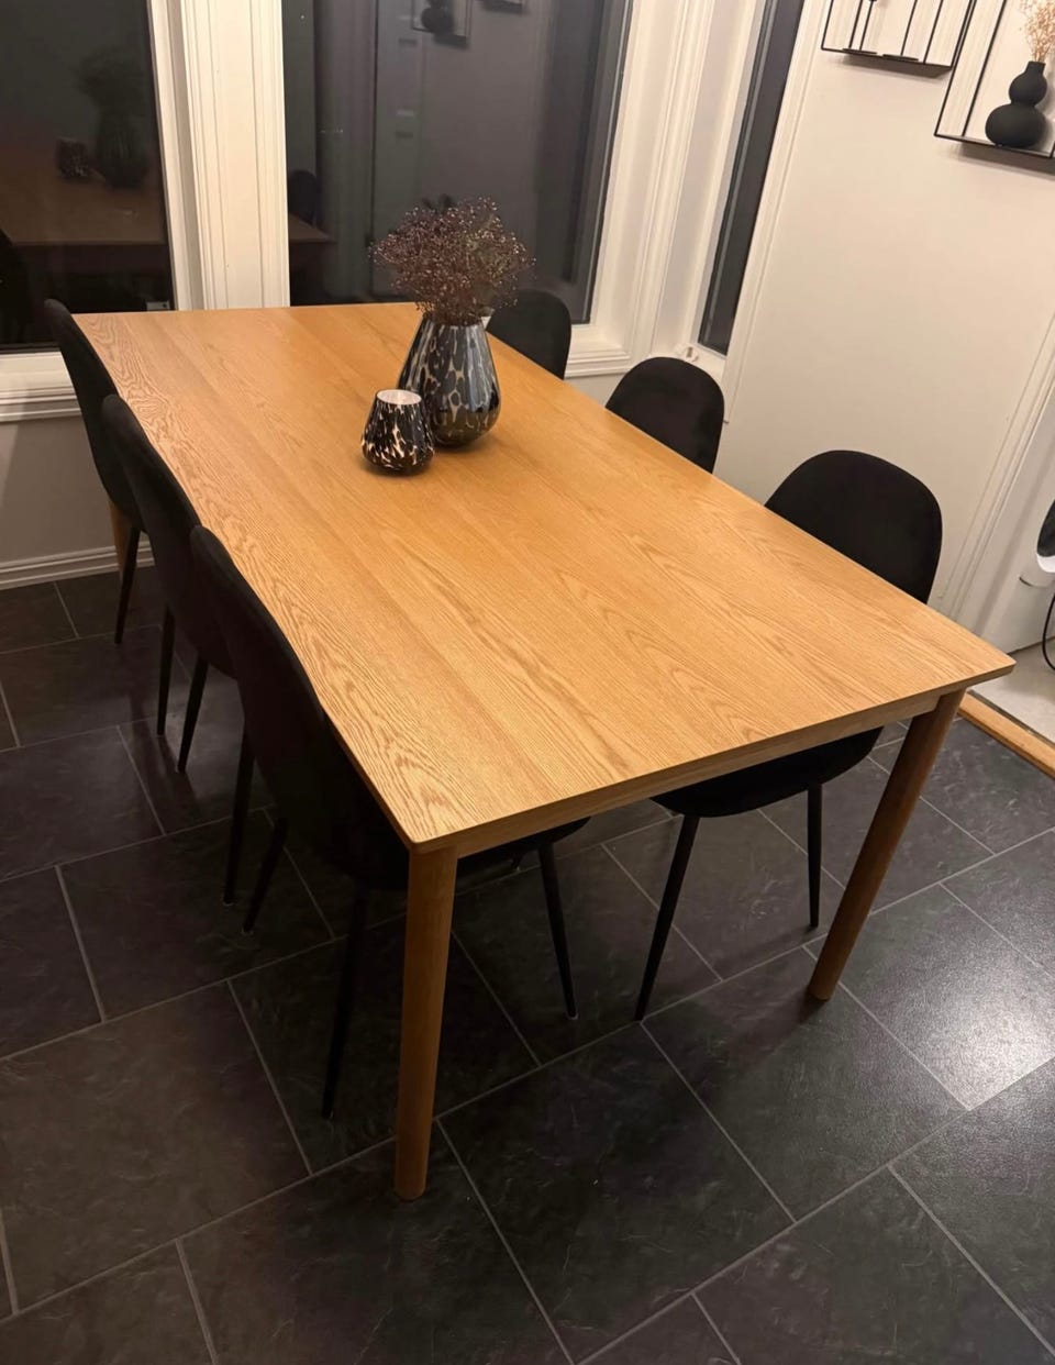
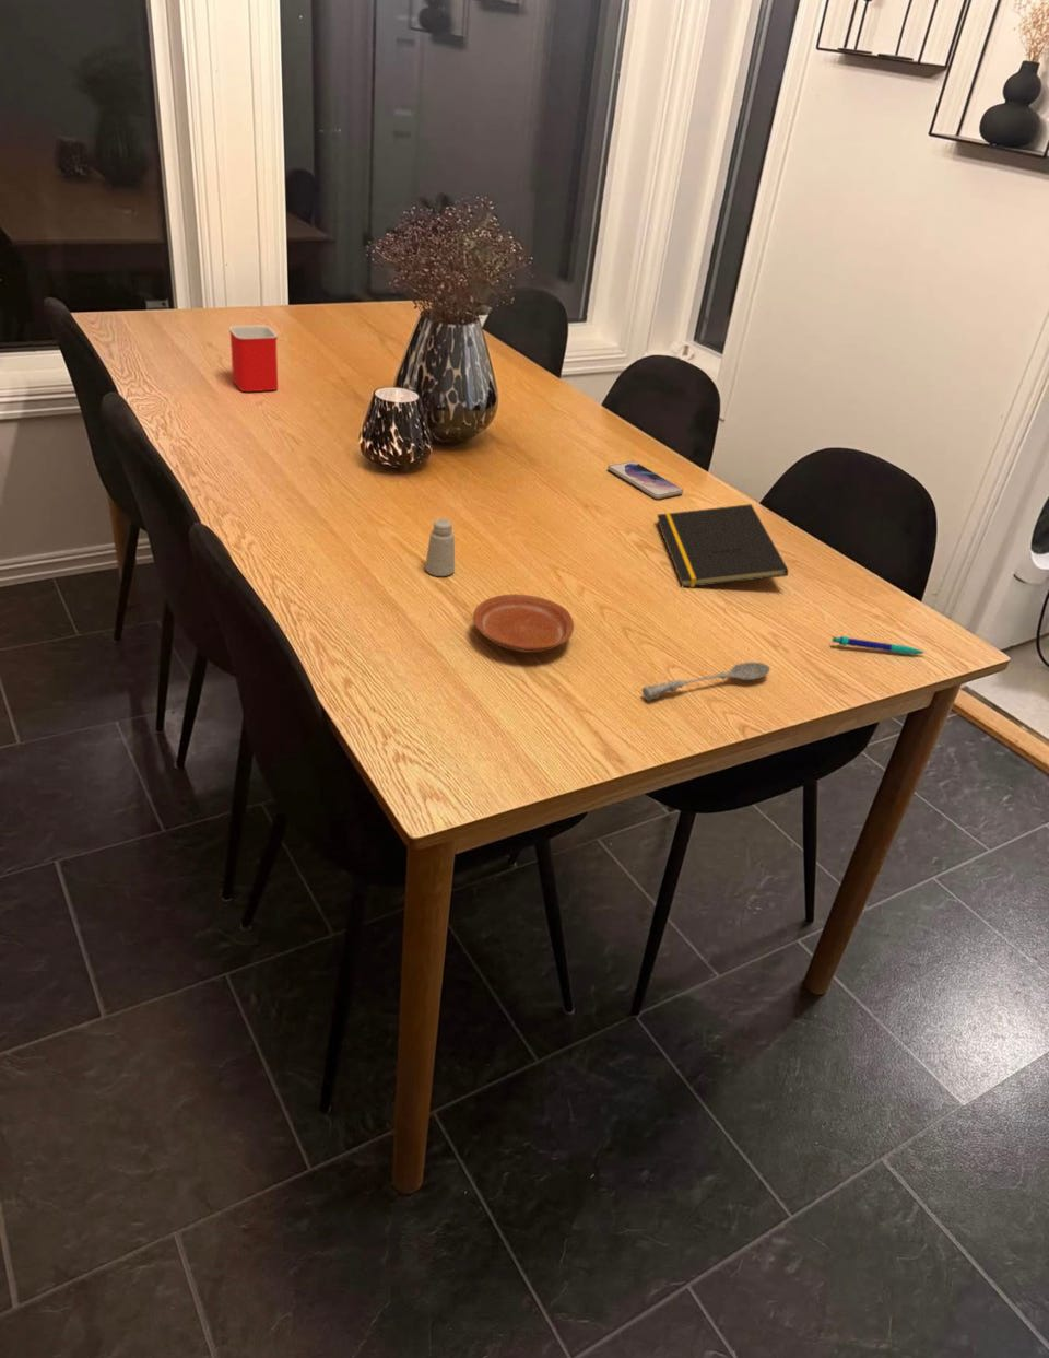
+ pen (879, 645)
+ plate (522, 628)
+ saltshaker (442, 546)
+ smartphone (645, 478)
+ notepad (718, 543)
+ soupspoon (709, 678)
+ mug (251, 355)
